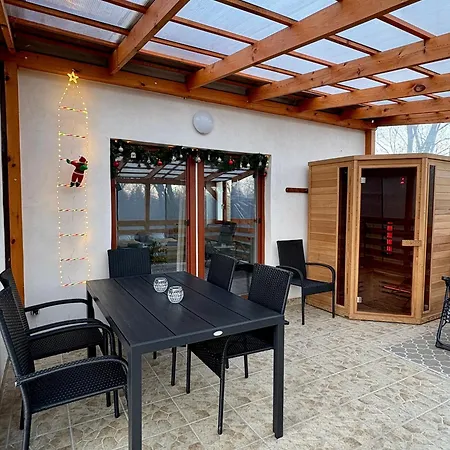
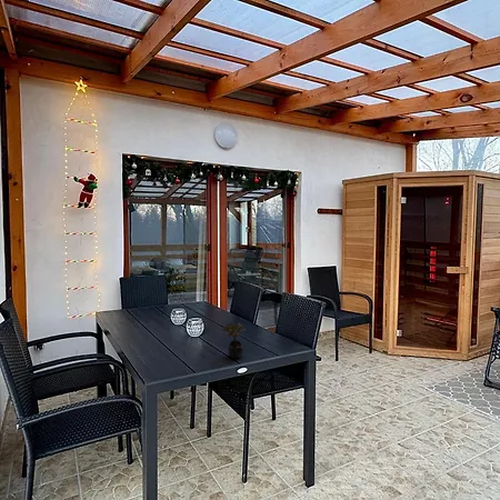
+ succulent plant (234, 339)
